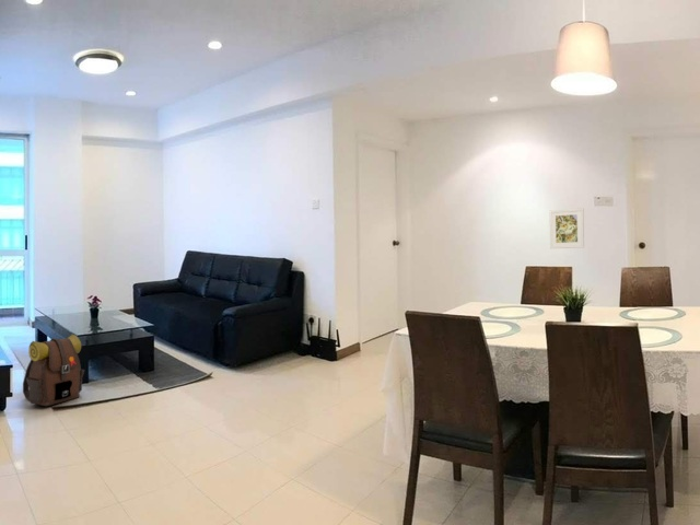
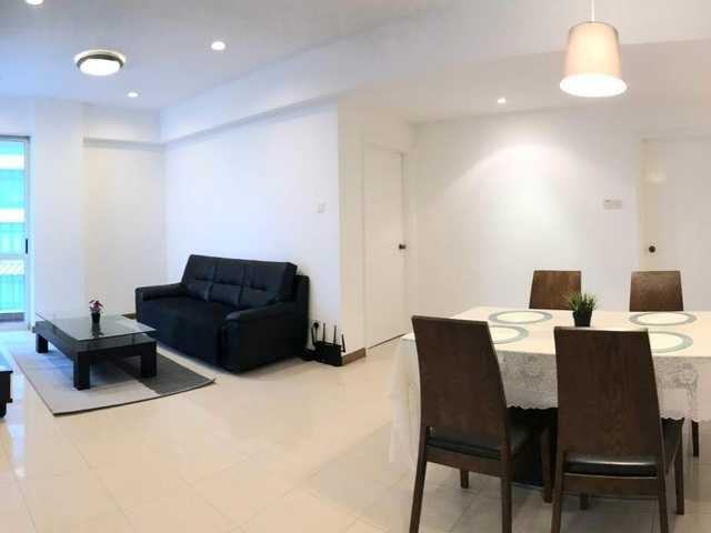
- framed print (567, 229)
- backpack (50, 368)
